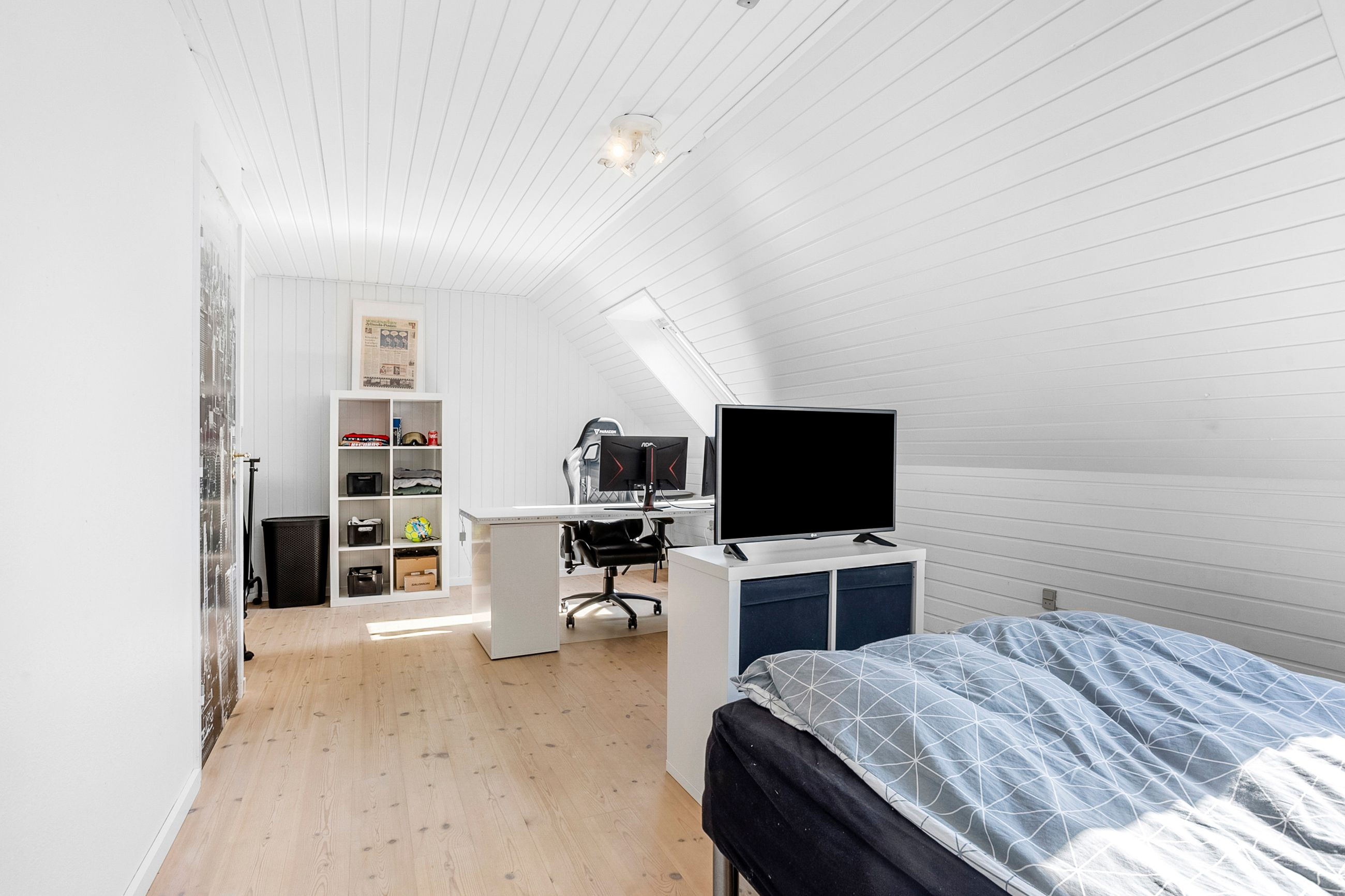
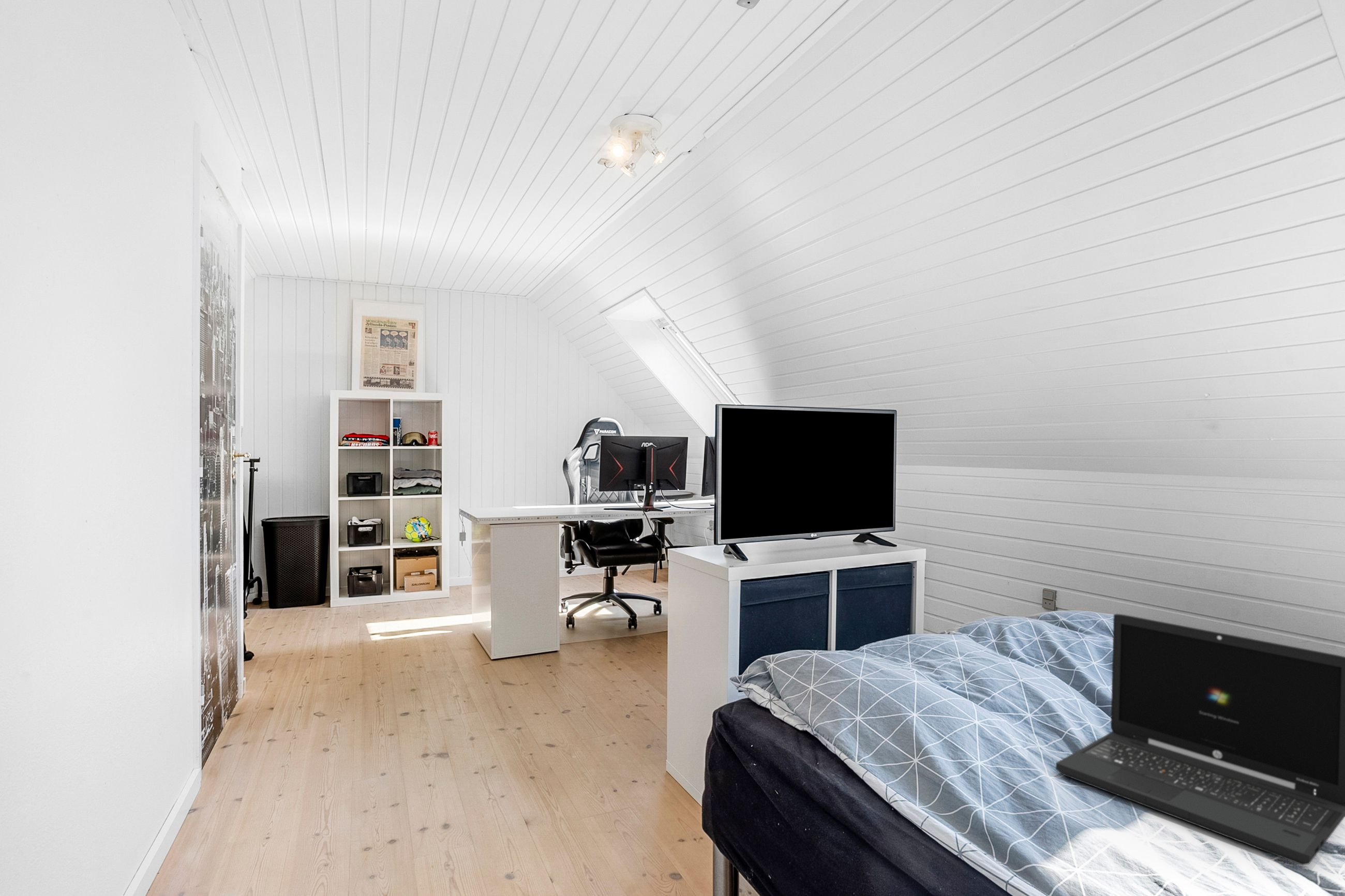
+ laptop (1195, 719)
